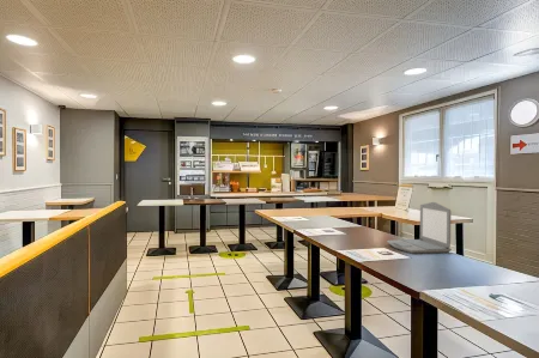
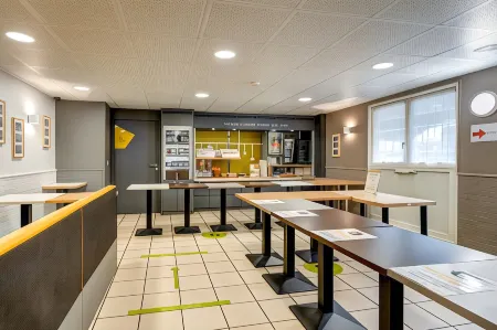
- laptop (420, 225)
